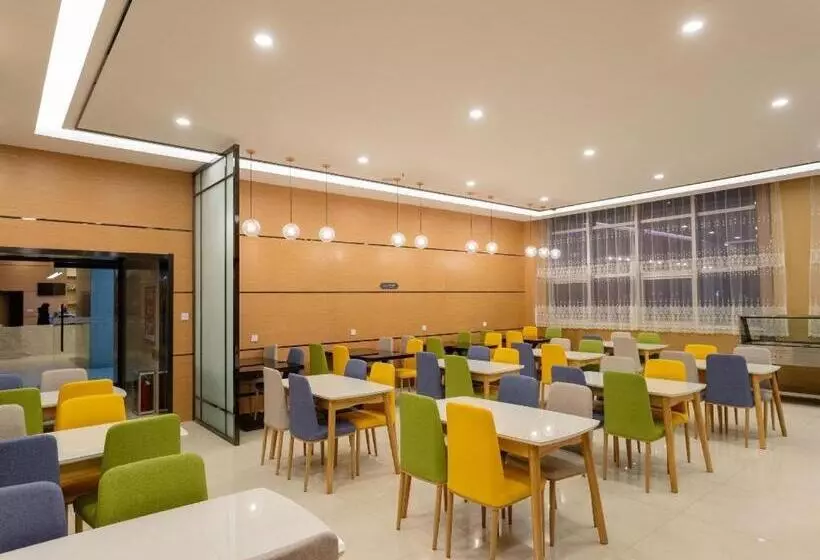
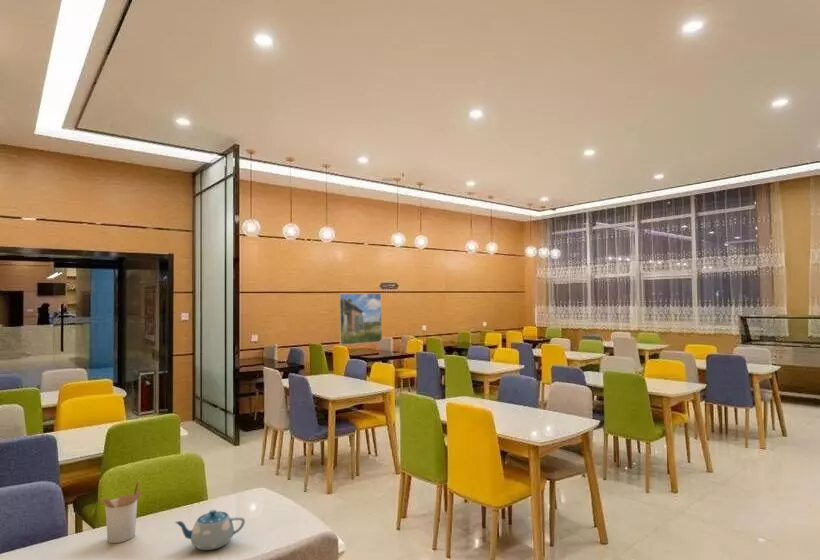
+ chinaware (210, 527)
+ utensil holder (124, 512)
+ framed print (361, 318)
